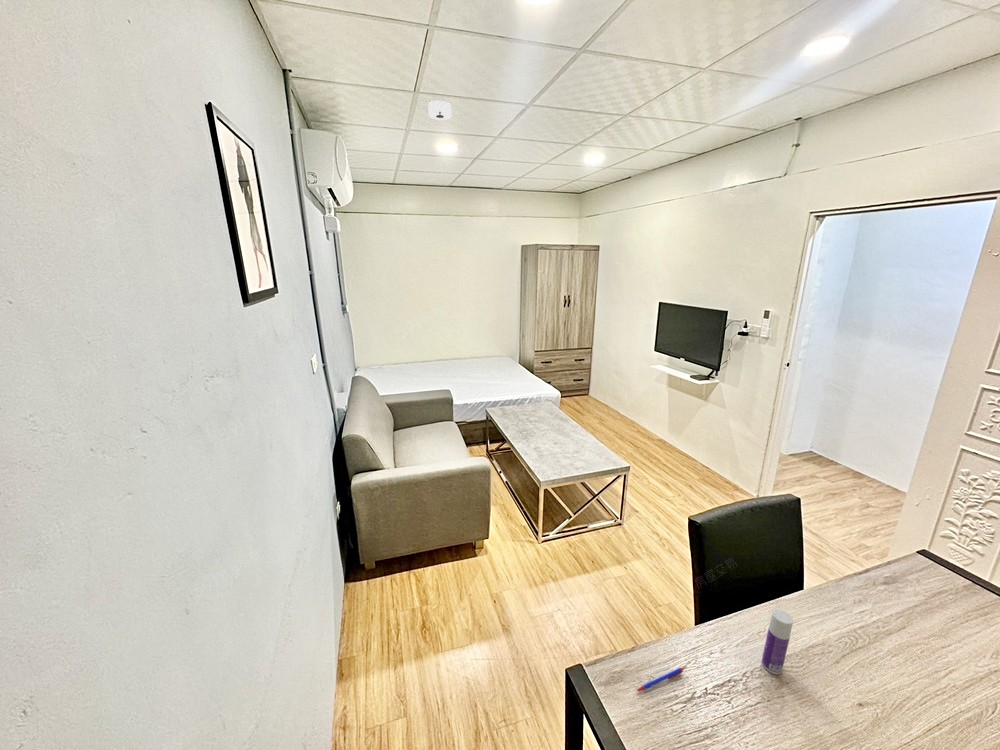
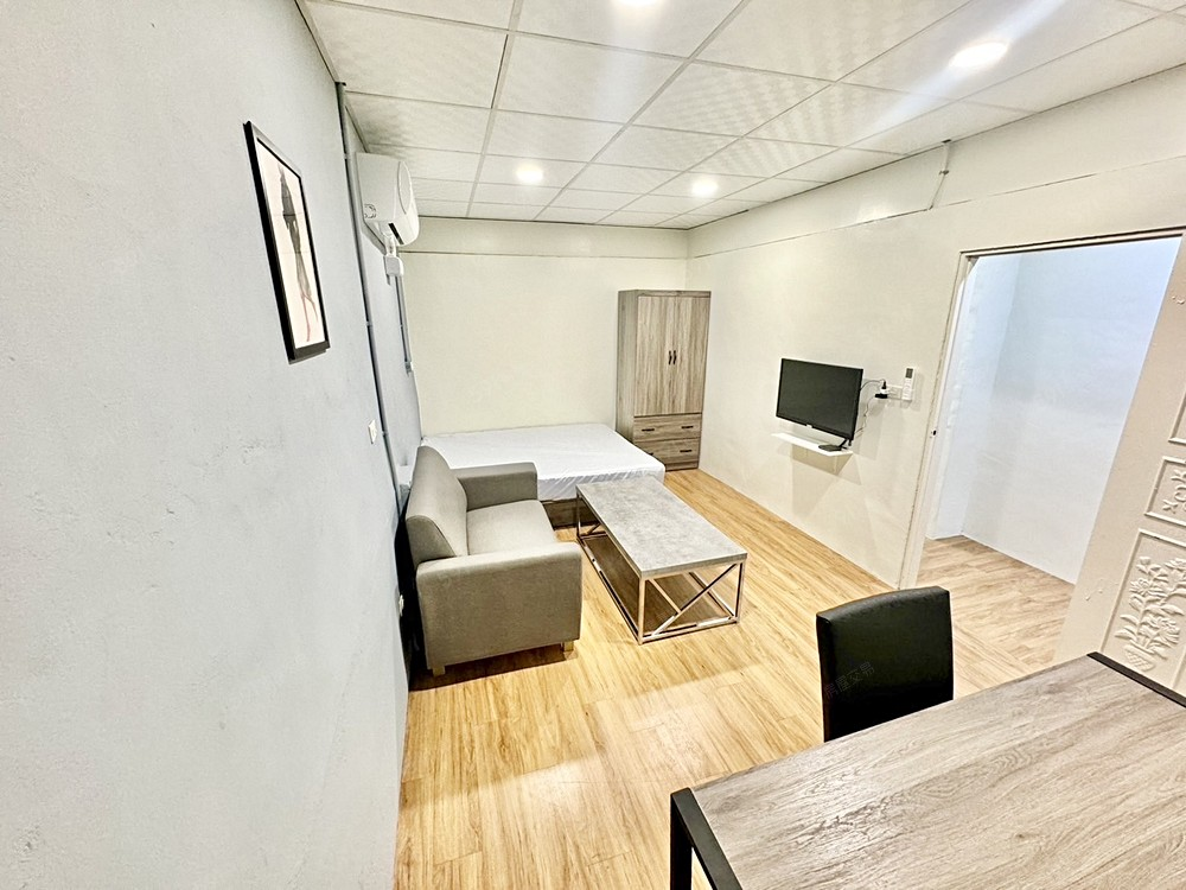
- pen (660, 679)
- bottle (777, 641)
- smoke detector (439, 111)
